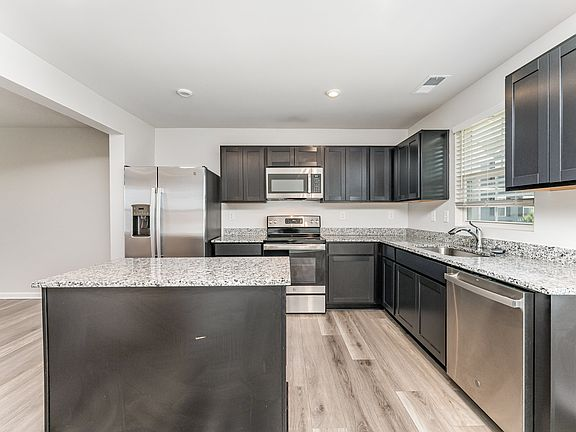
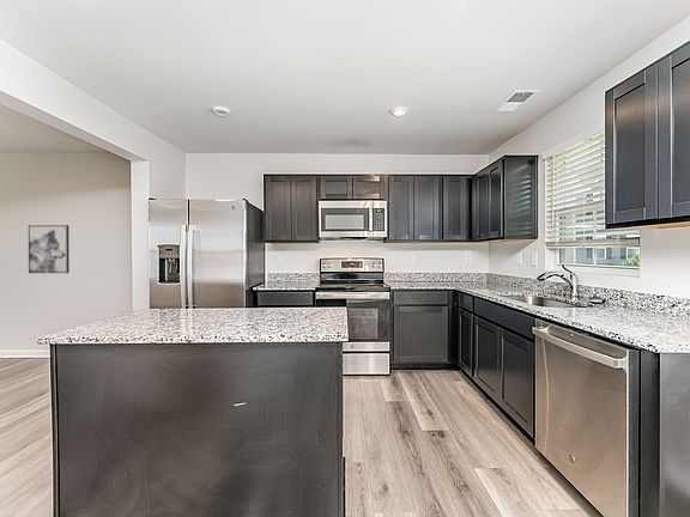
+ wall art (48, 249)
